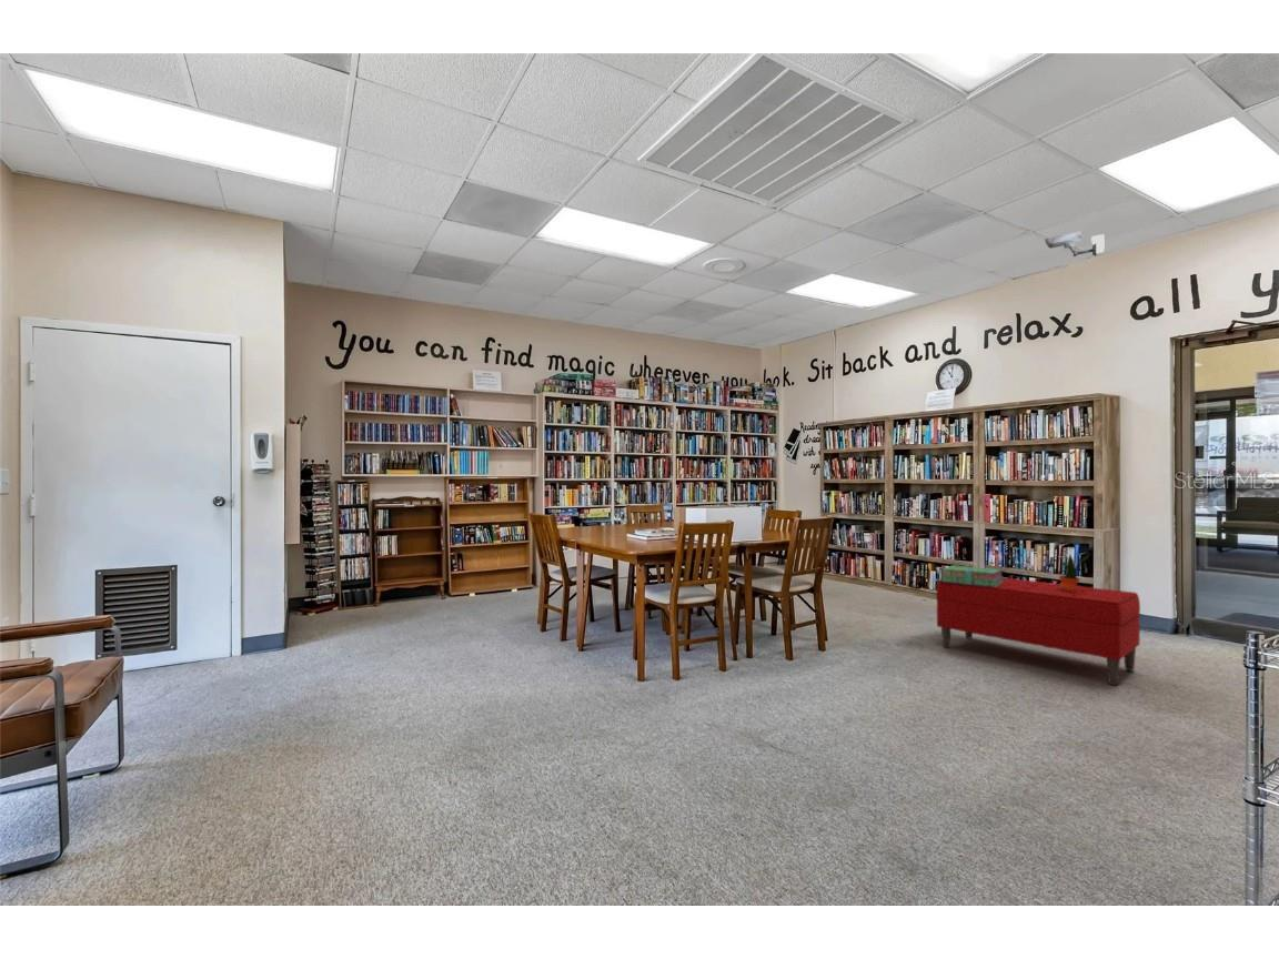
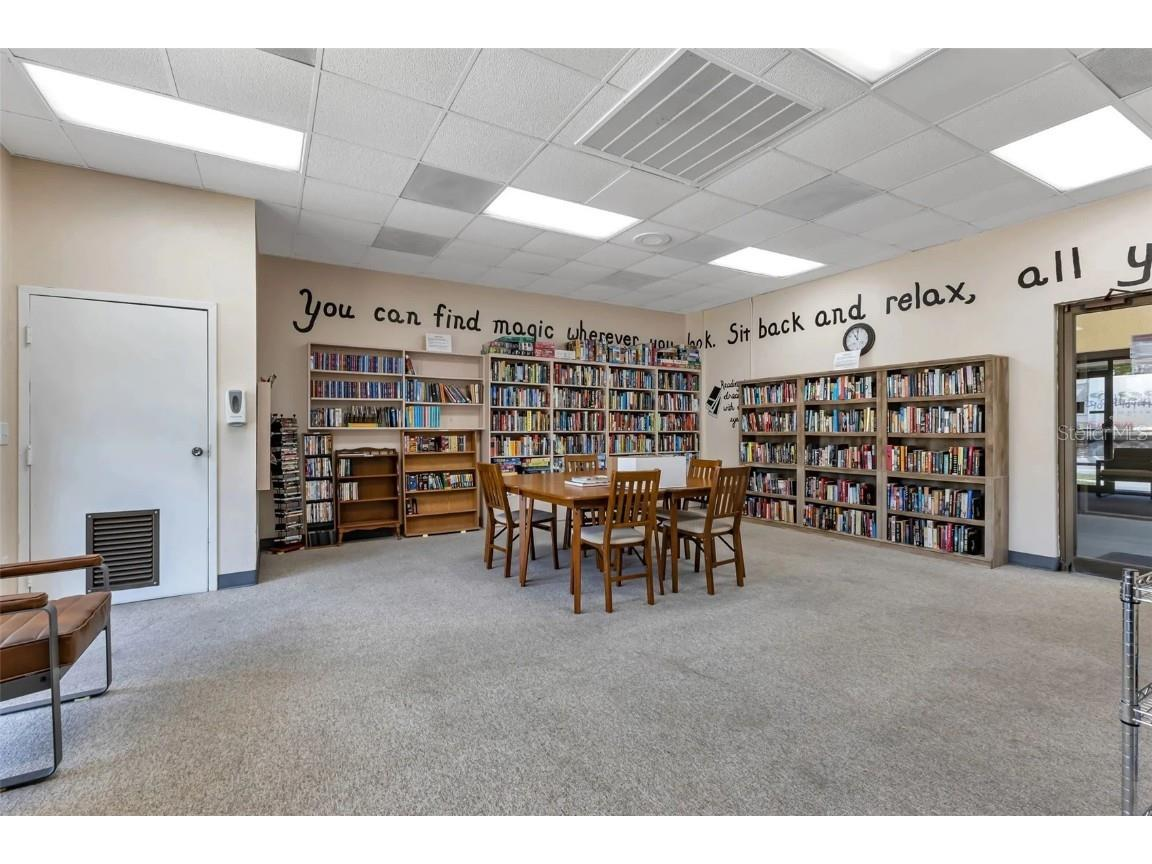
- potted plant (1071, 569)
- stack of books (971, 575)
- bench (1031, 622)
- security camera (1074, 250)
